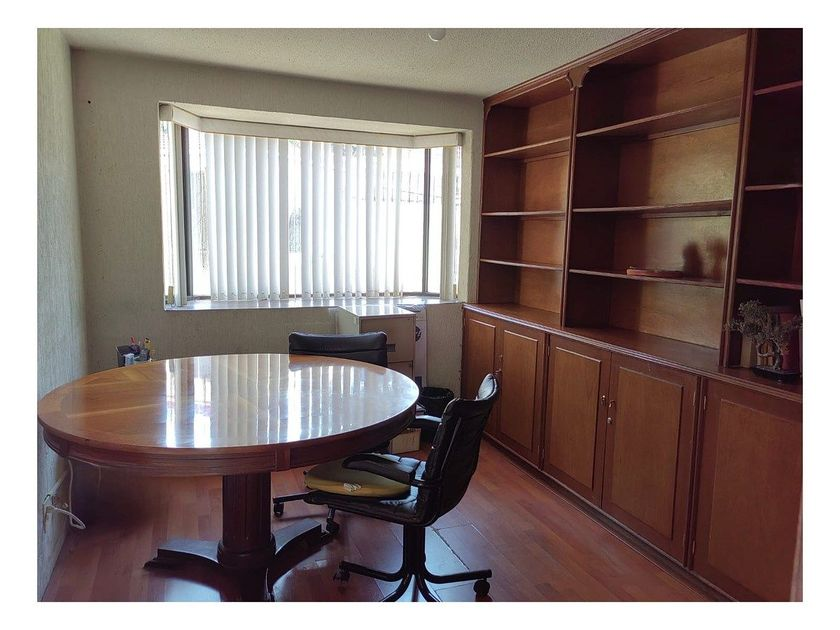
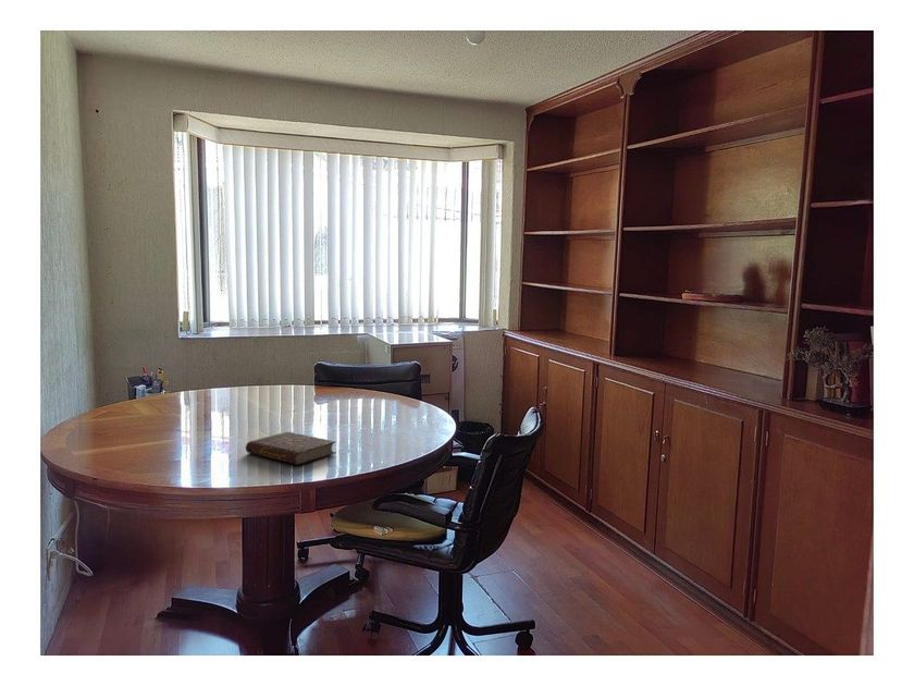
+ book (291, 448)
